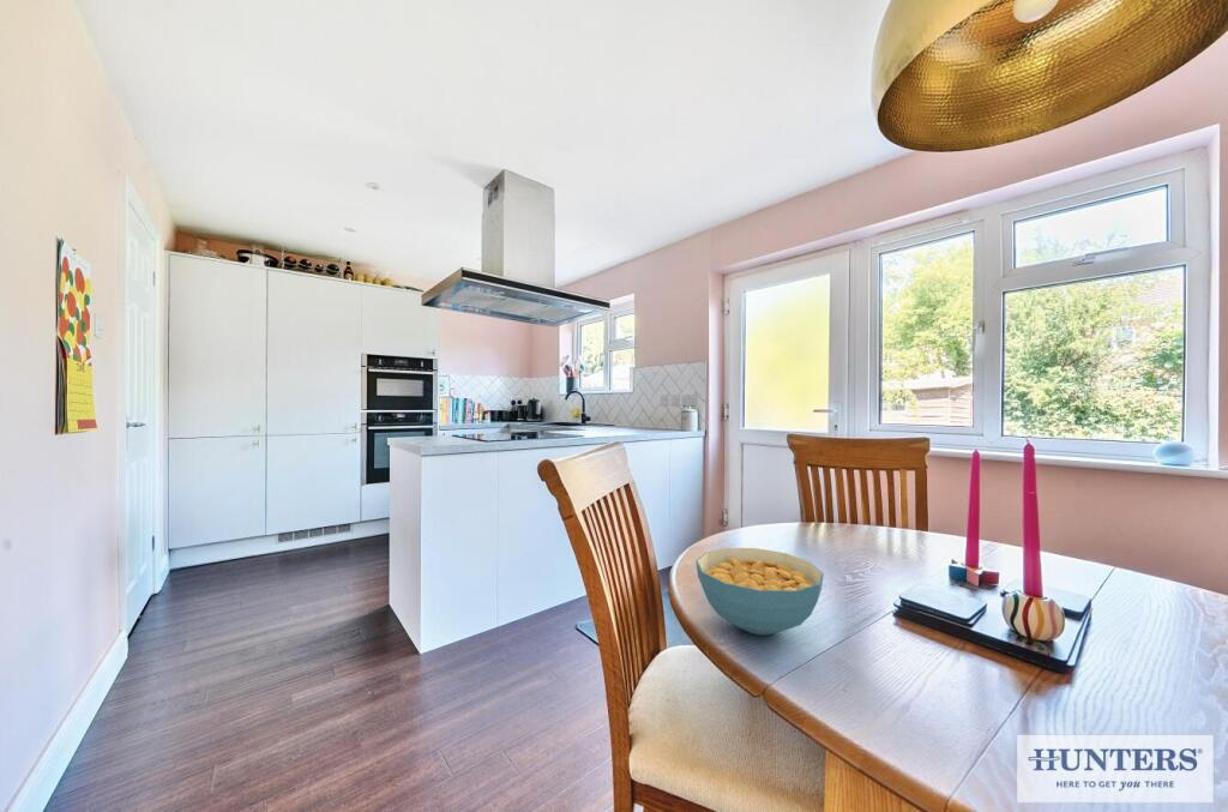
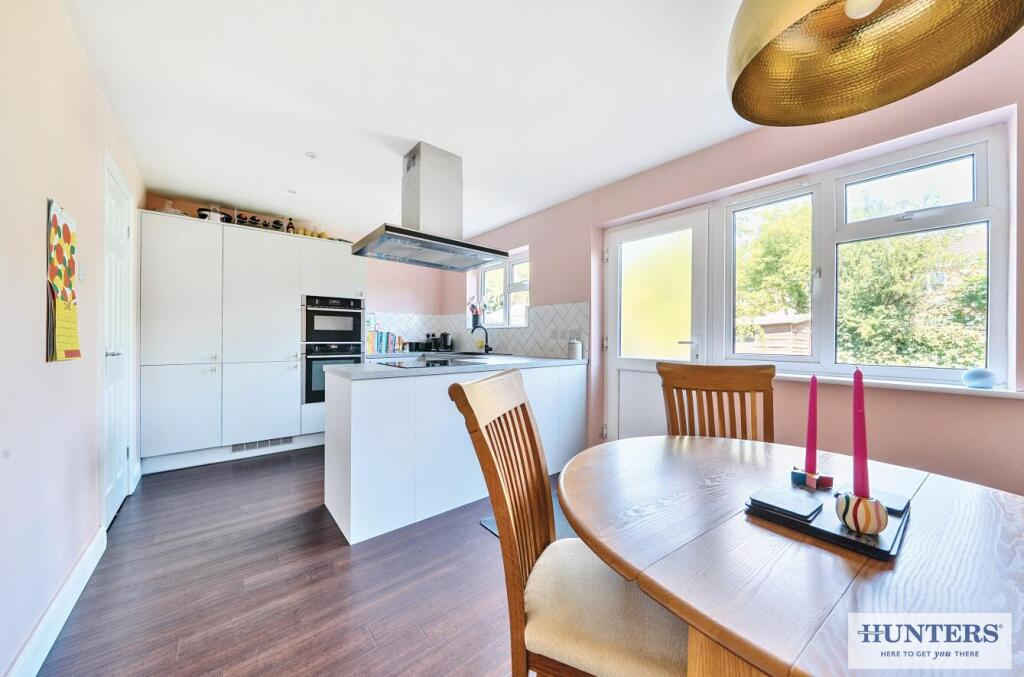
- cereal bowl (757, 596)
